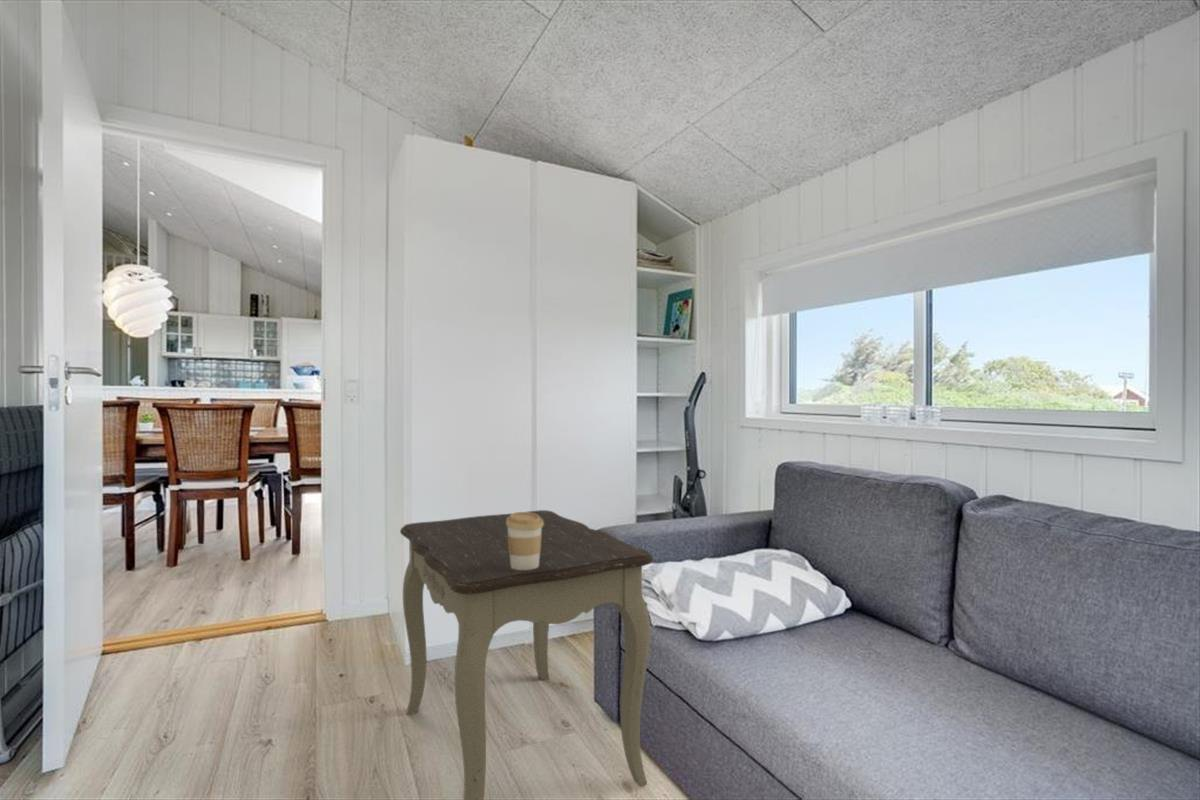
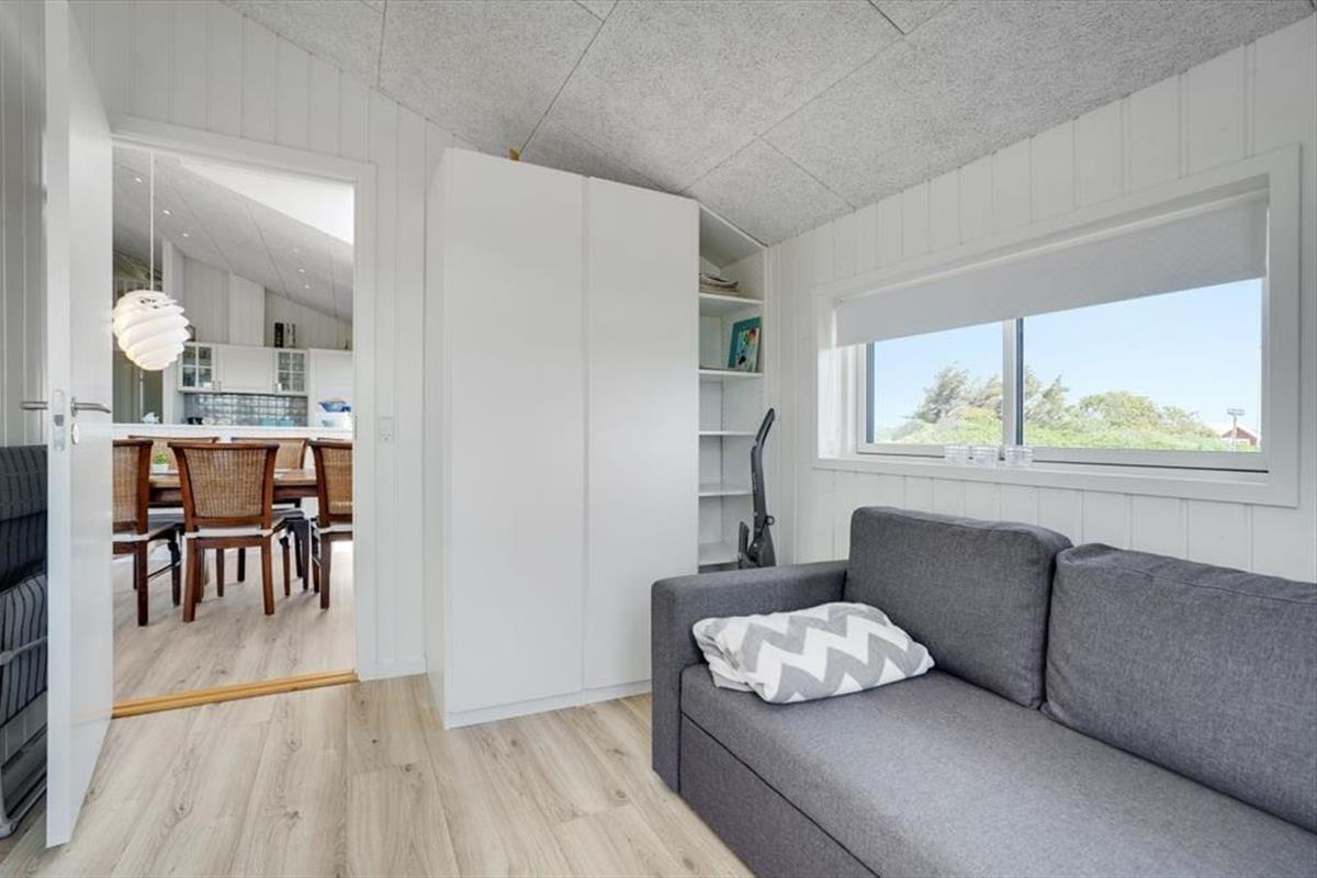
- coffee cup (524, 539)
- side table (533, 637)
